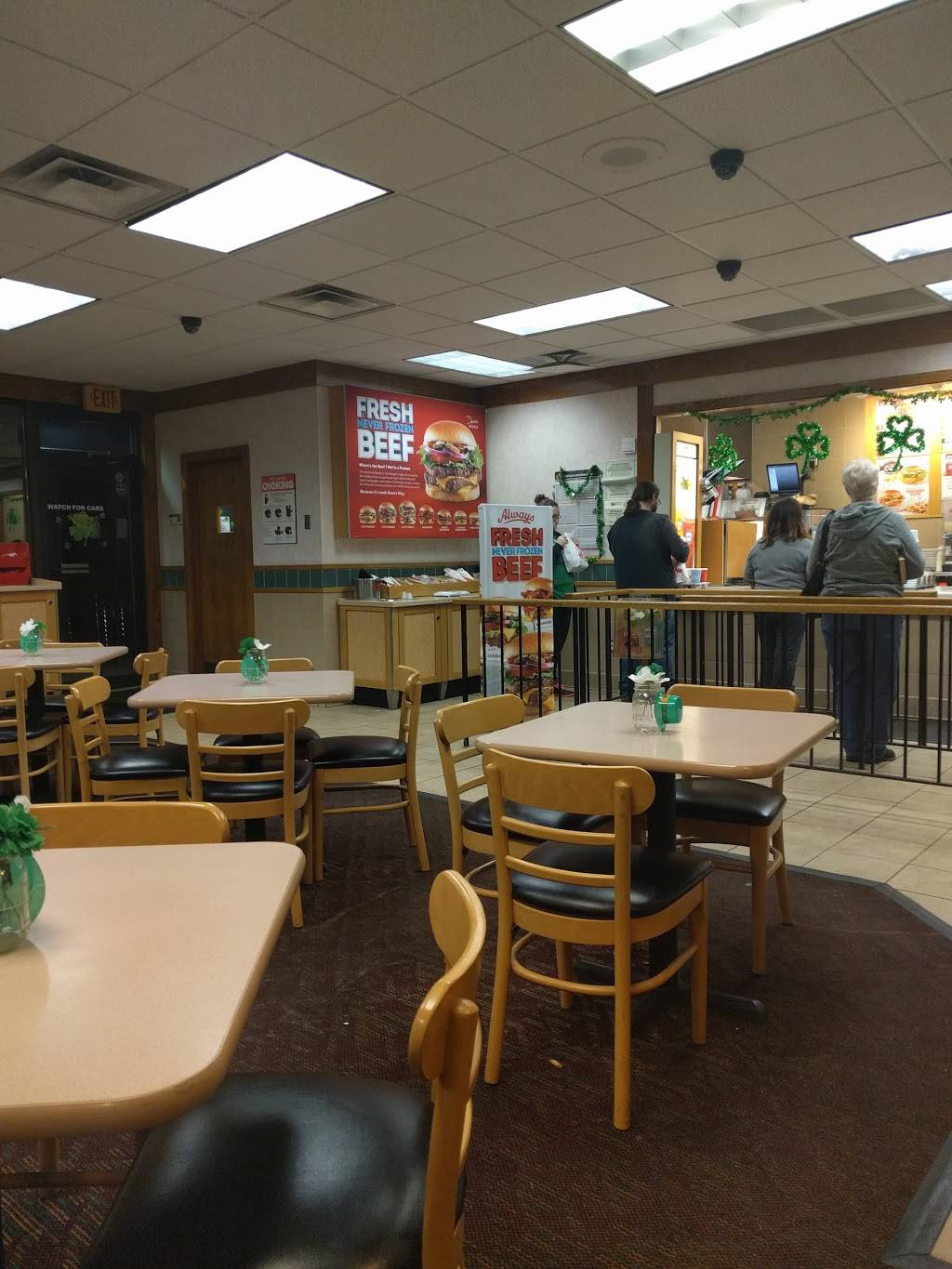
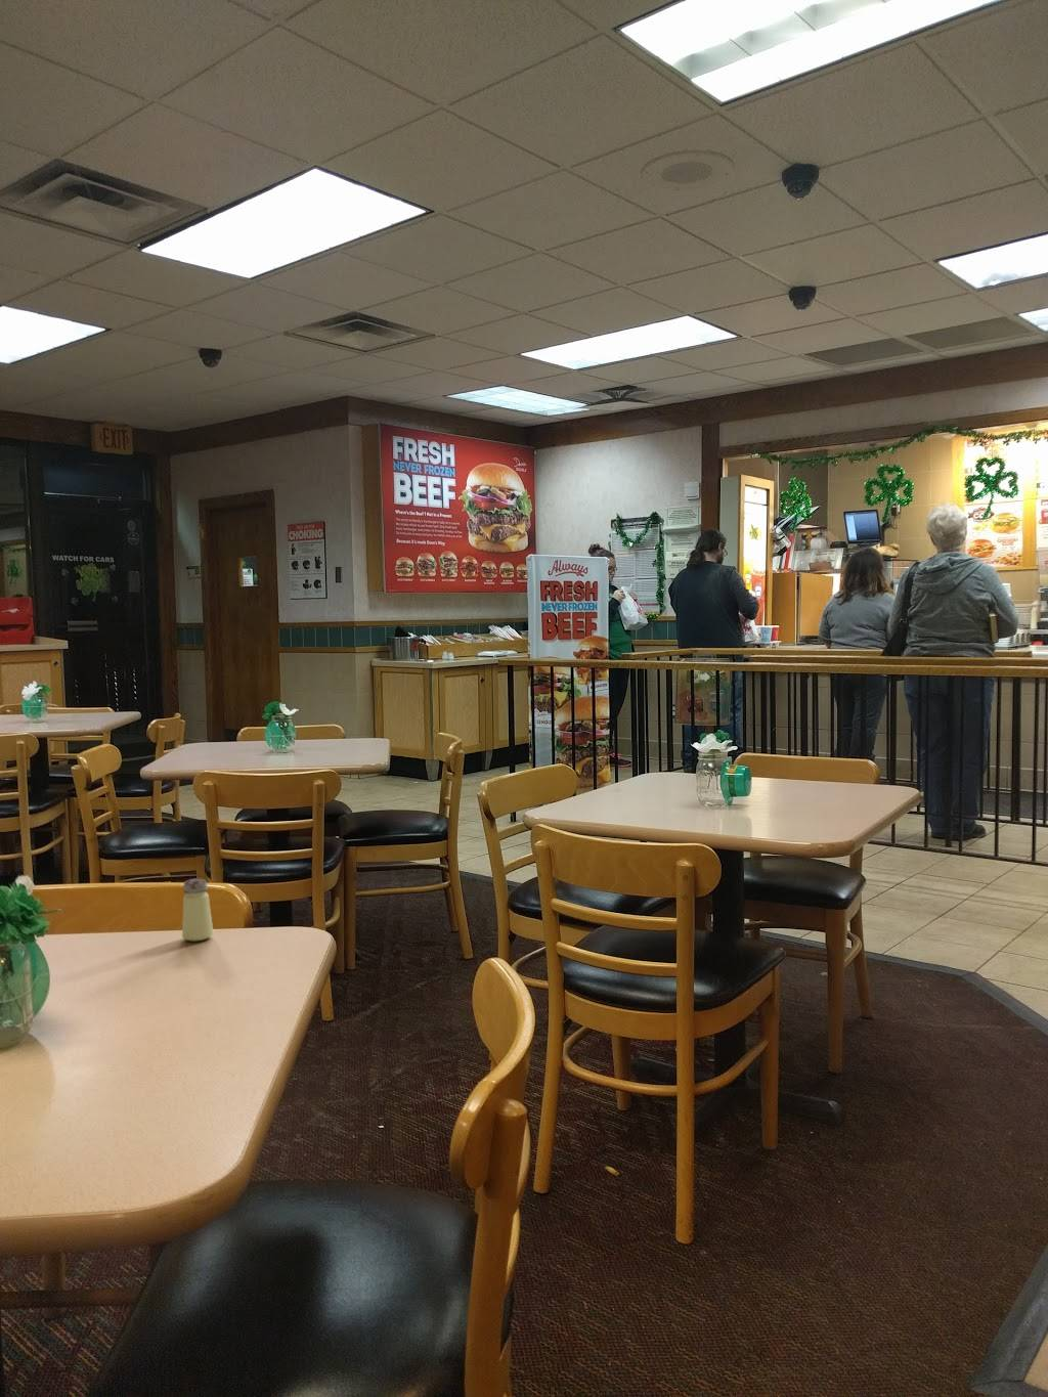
+ saltshaker (196, 908)
